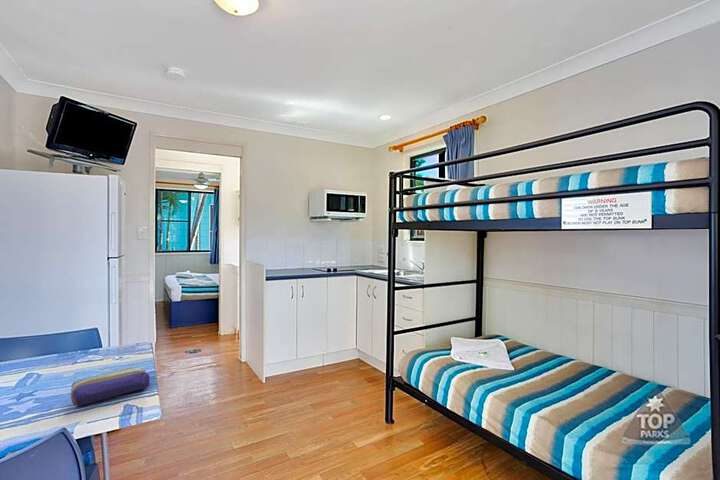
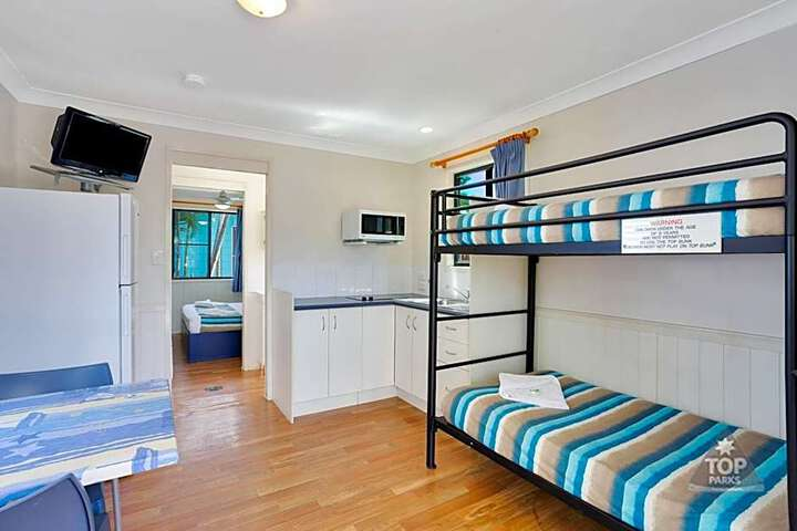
- pencil case (112, 384)
